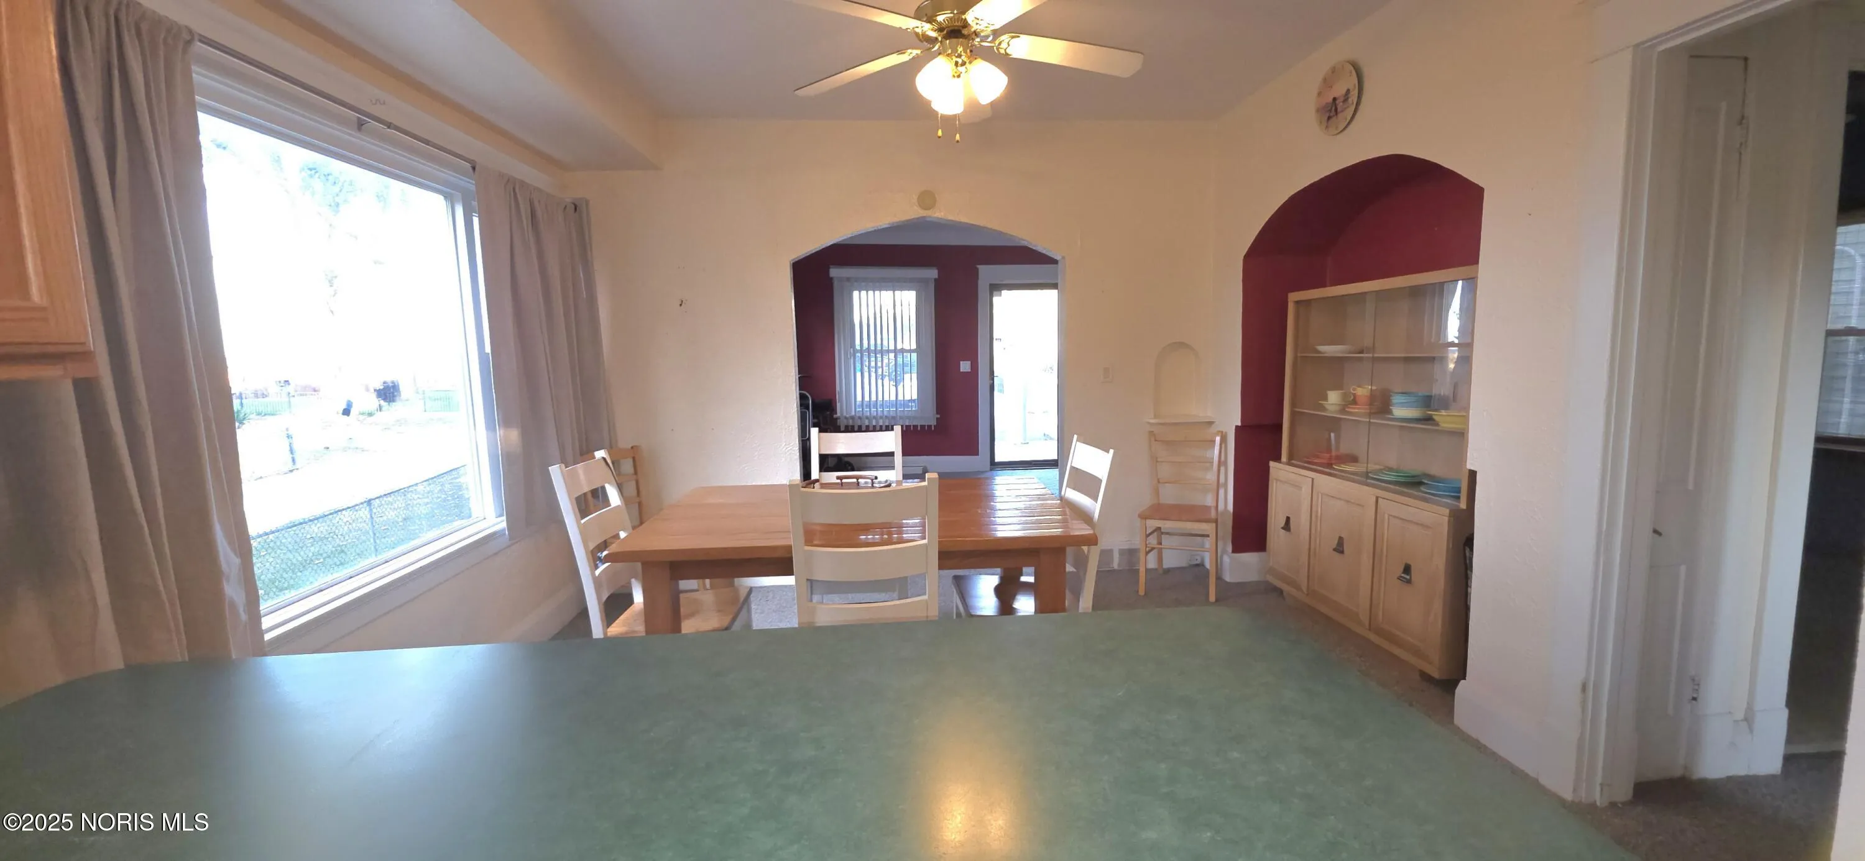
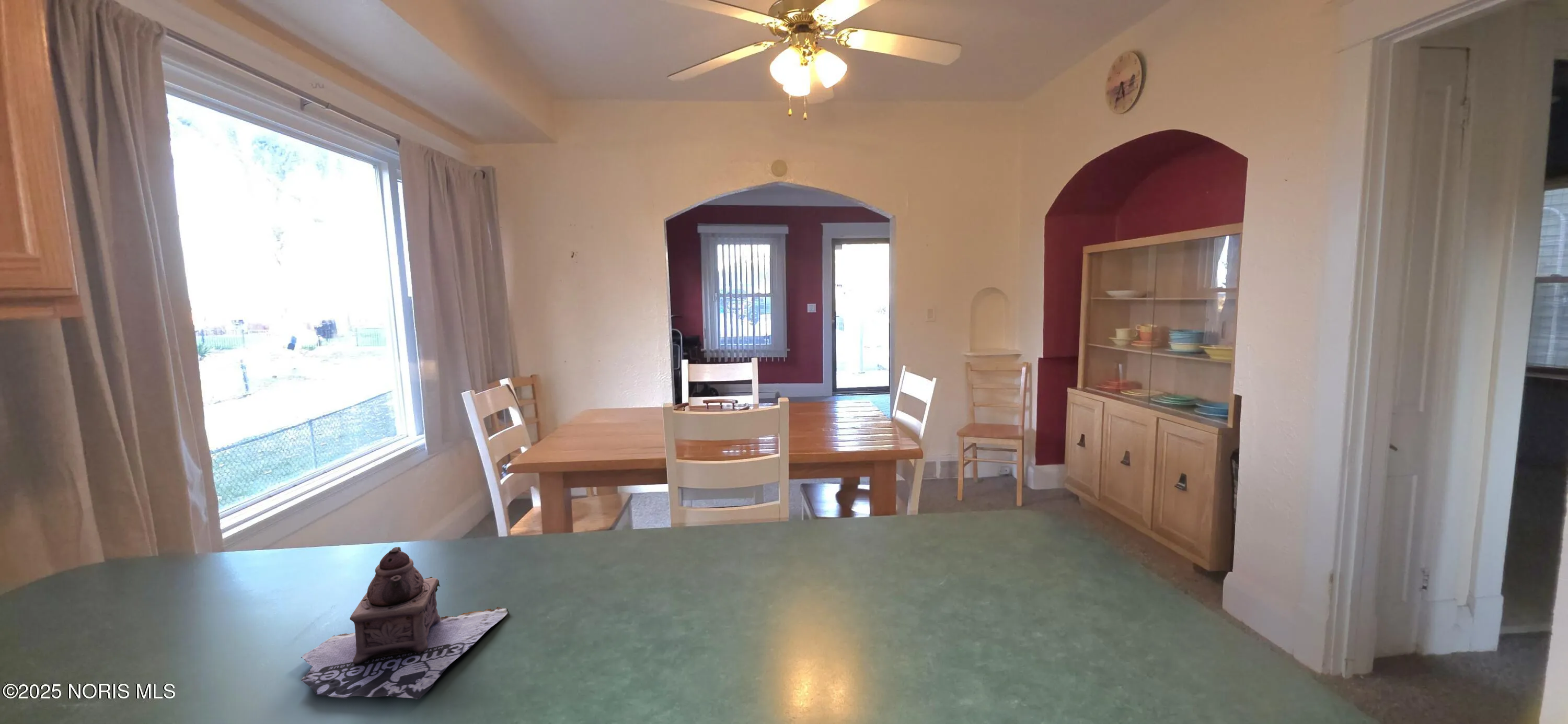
+ teapot (393, 601)
